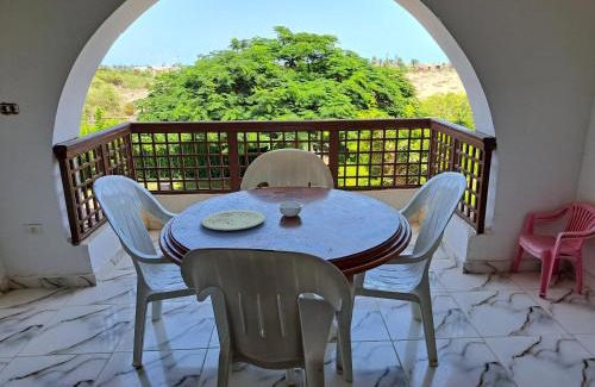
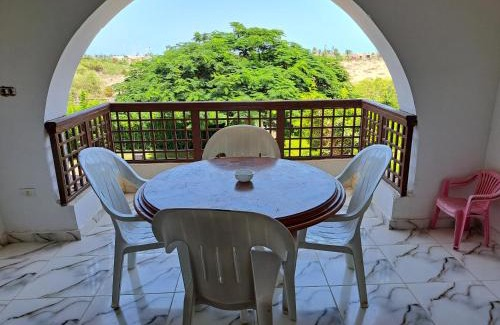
- plate (233, 219)
